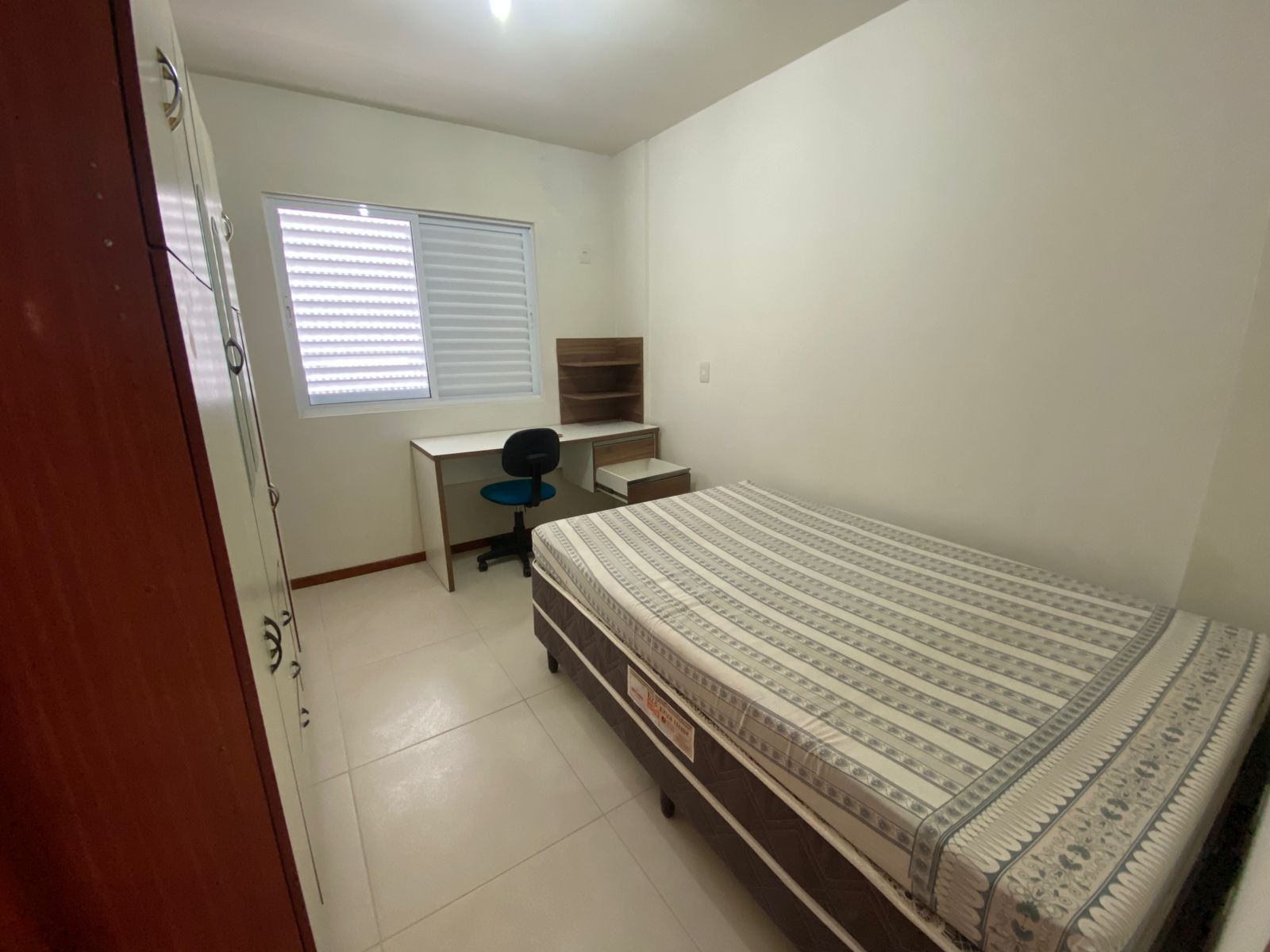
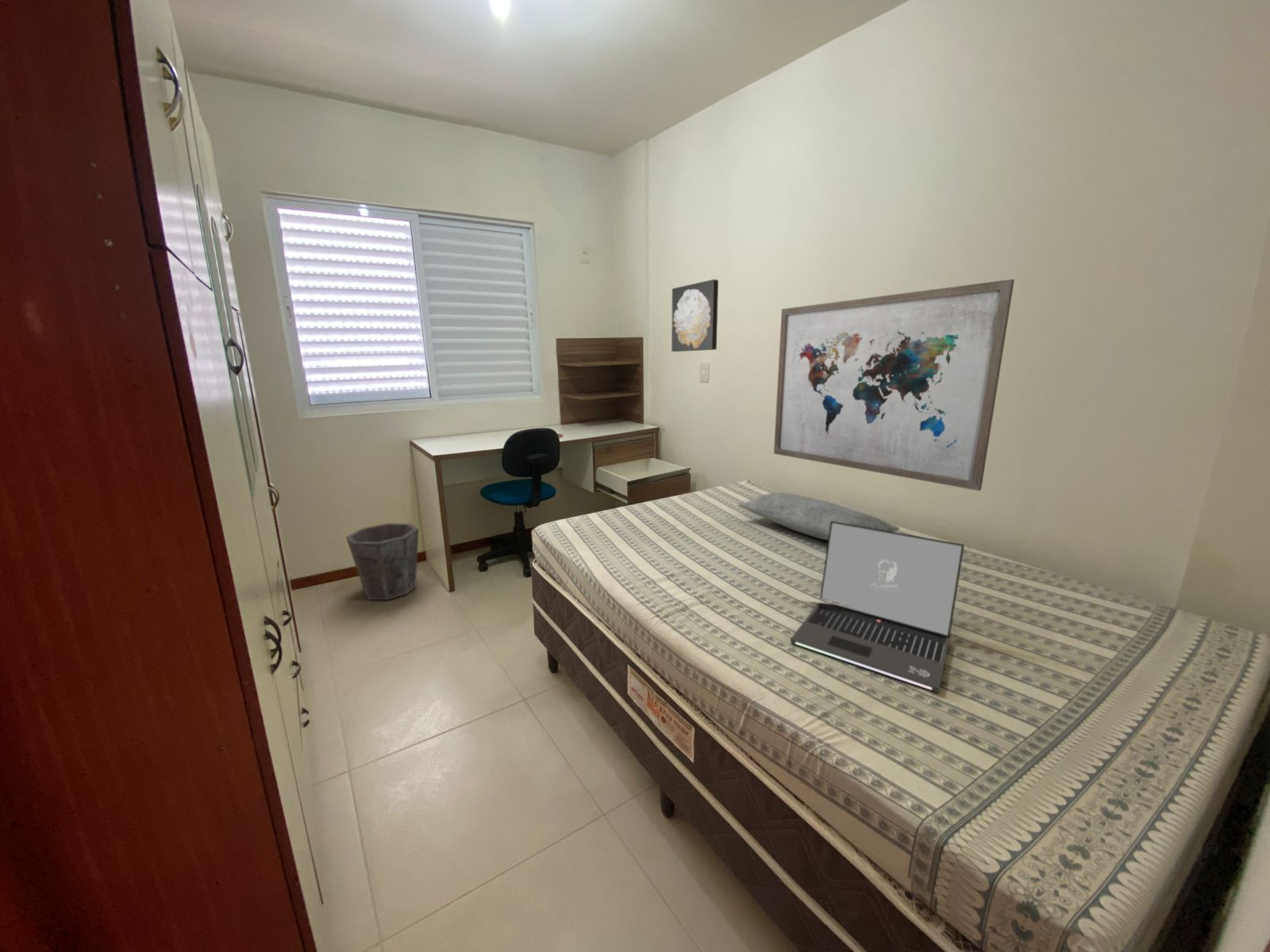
+ wall art (867, 386)
+ wall art (694, 317)
+ pillow (811, 516)
+ laptop (876, 594)
+ waste bin (387, 561)
